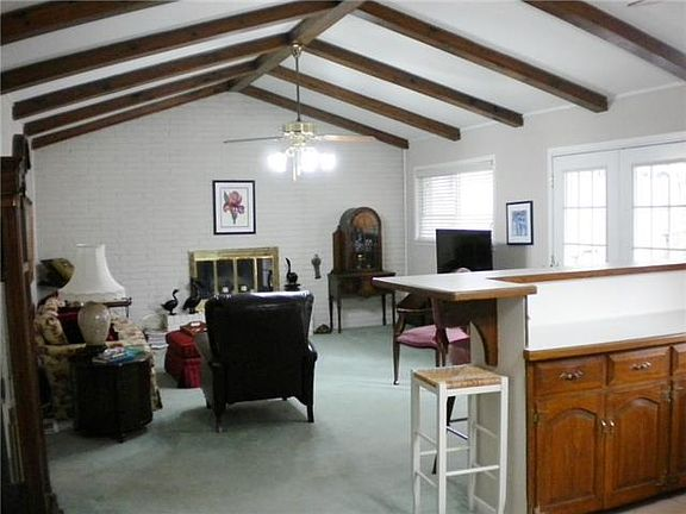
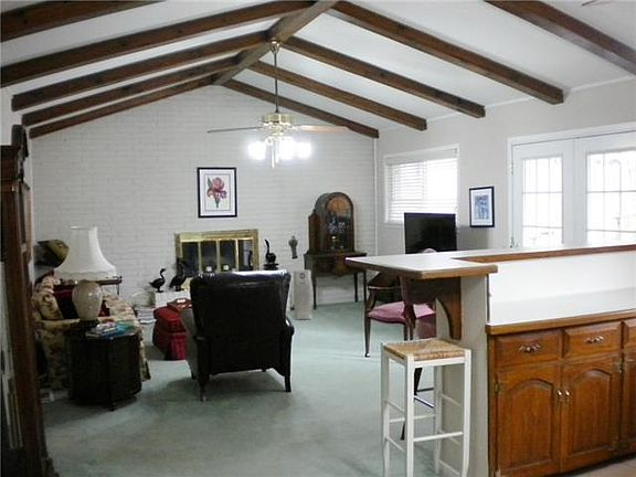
+ air purifier (303, 293)
